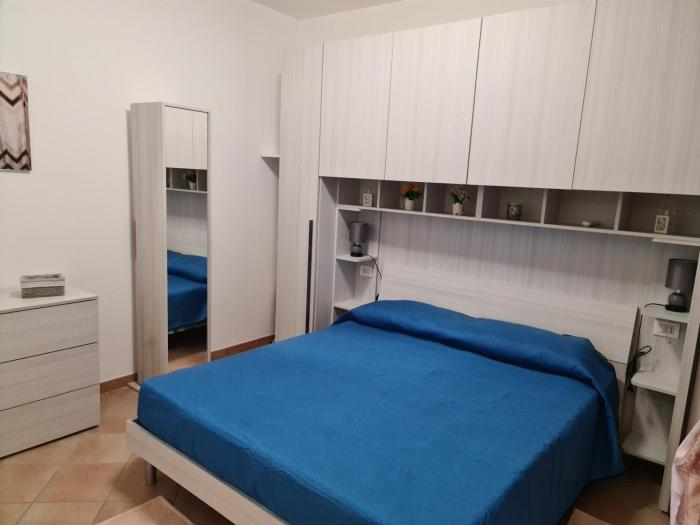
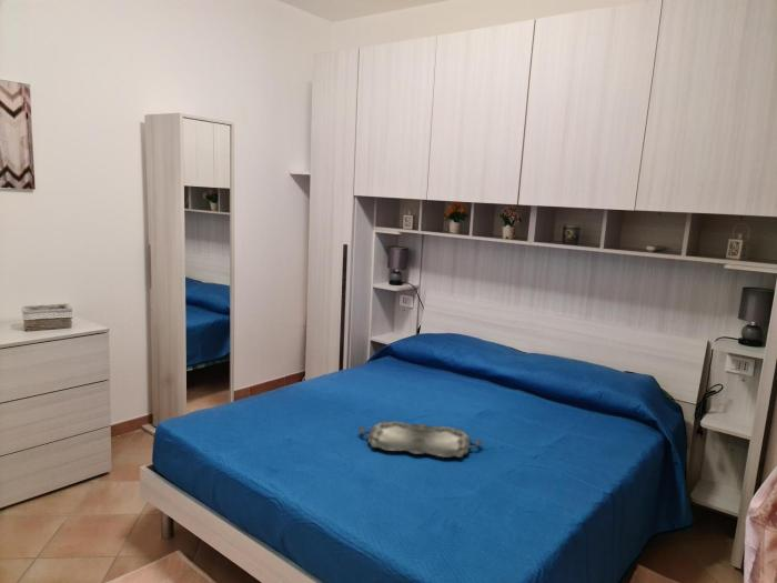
+ serving tray (418, 438)
